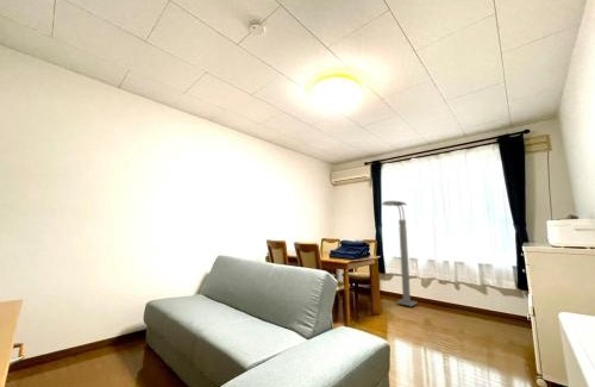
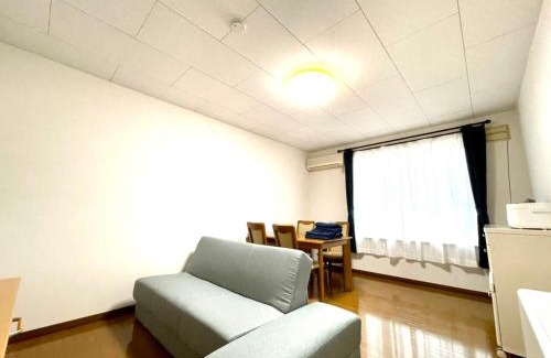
- floor lamp (401, 252)
